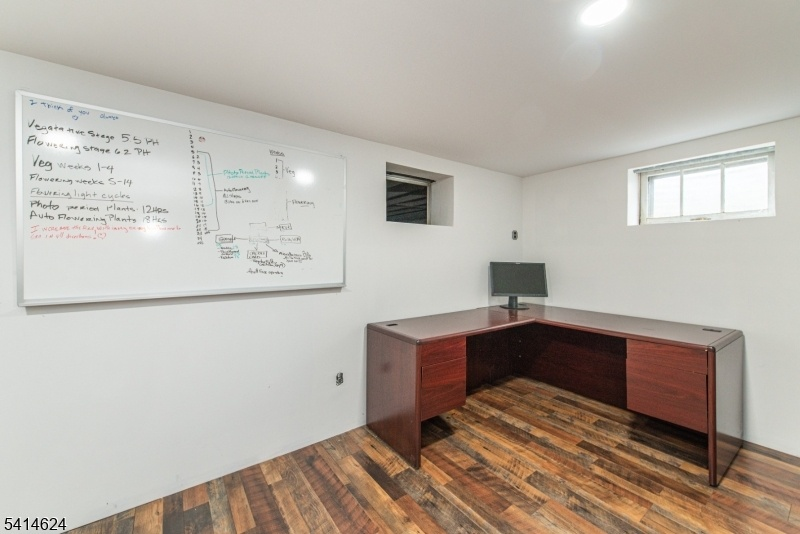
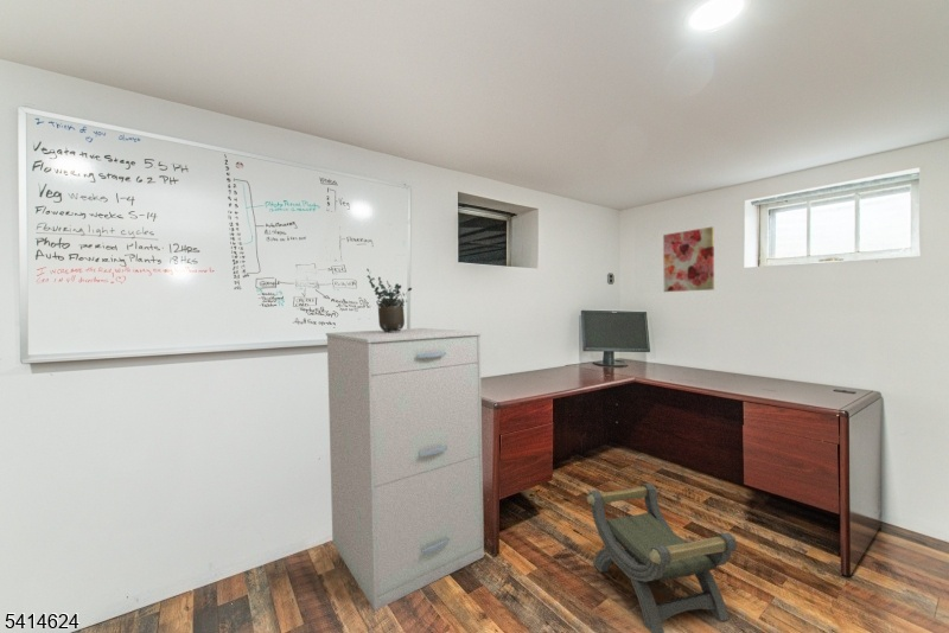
+ wall art (687, 261)
+ potted plant (387, 300)
+ filing cabinet (403, 442)
+ stool (654, 550)
